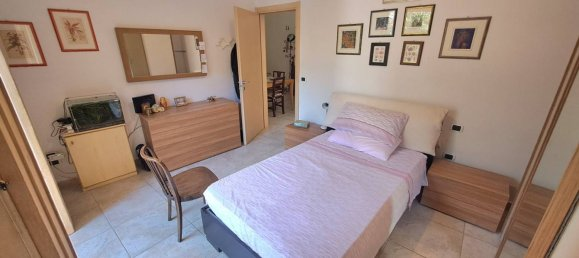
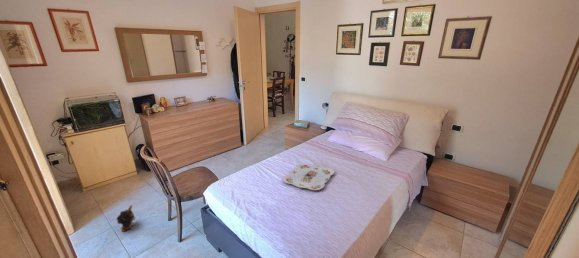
+ plush toy (127, 216)
+ serving tray (309, 175)
